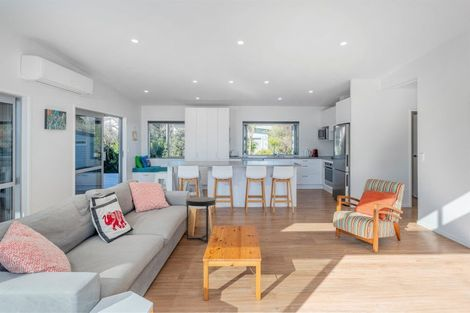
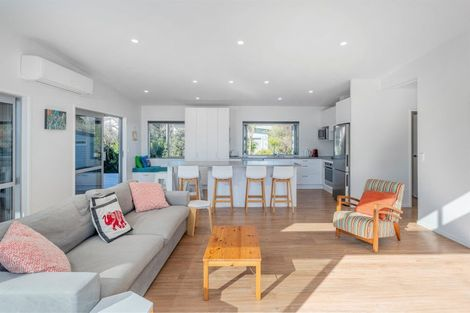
- side table (206, 218)
